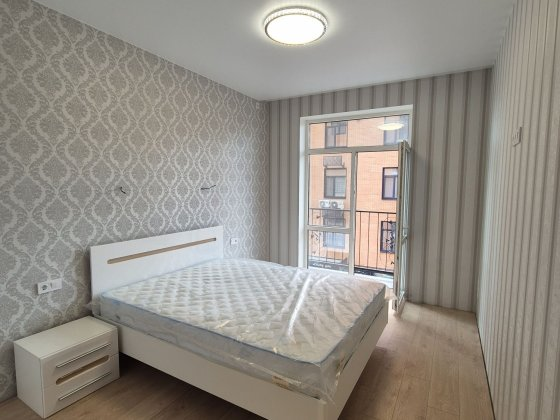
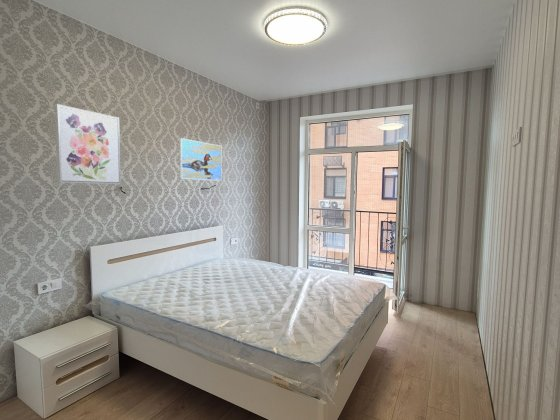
+ wall art (90, 147)
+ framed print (202, 161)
